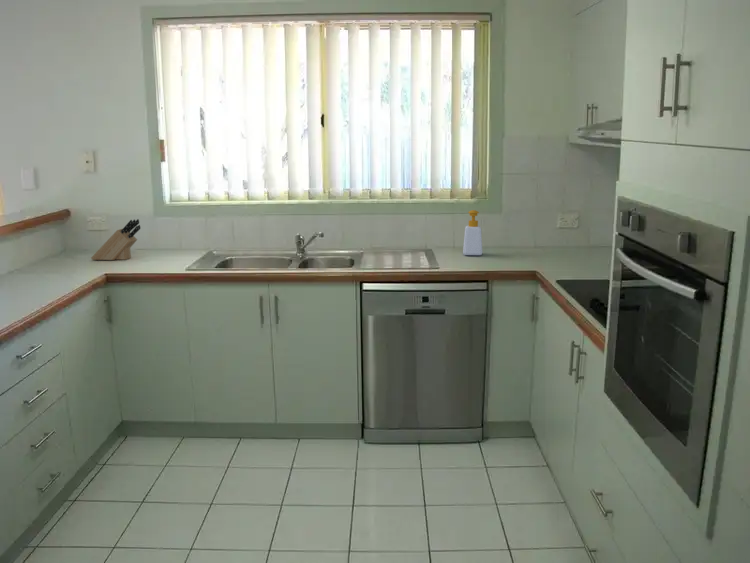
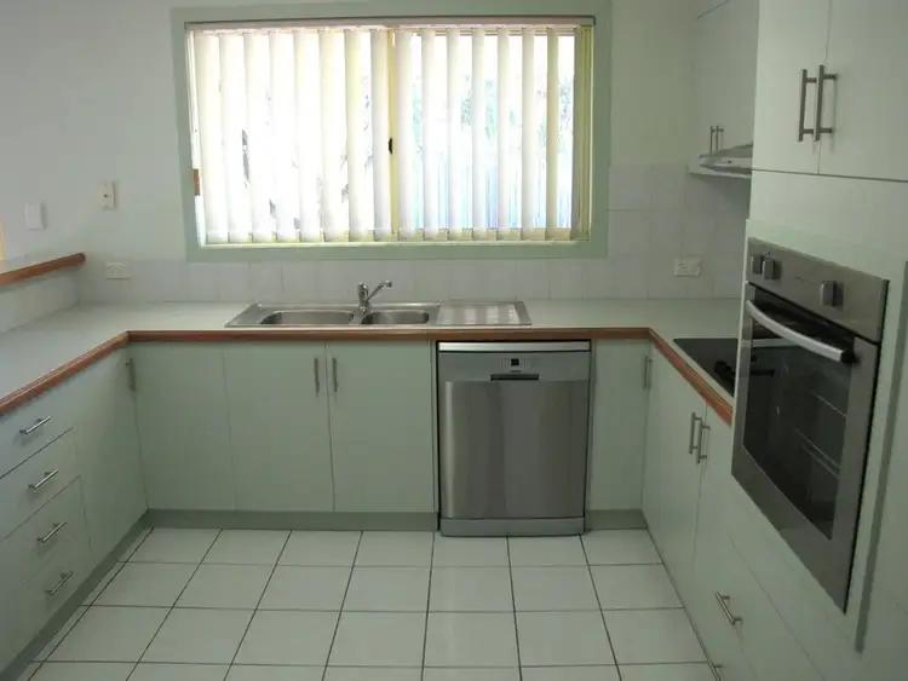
- soap bottle (472, 231)
- knife block (116, 238)
